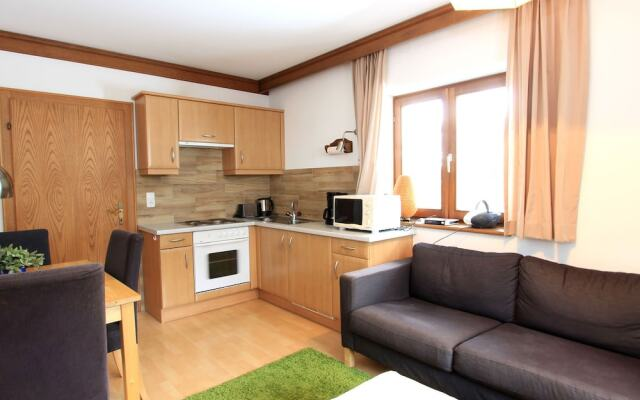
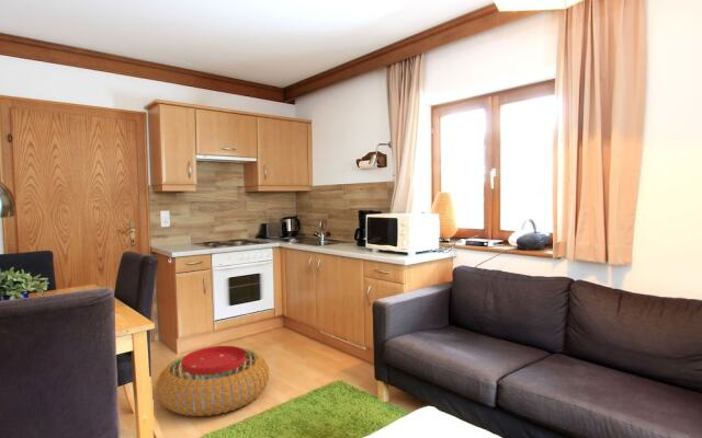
+ pouf (215, 374)
